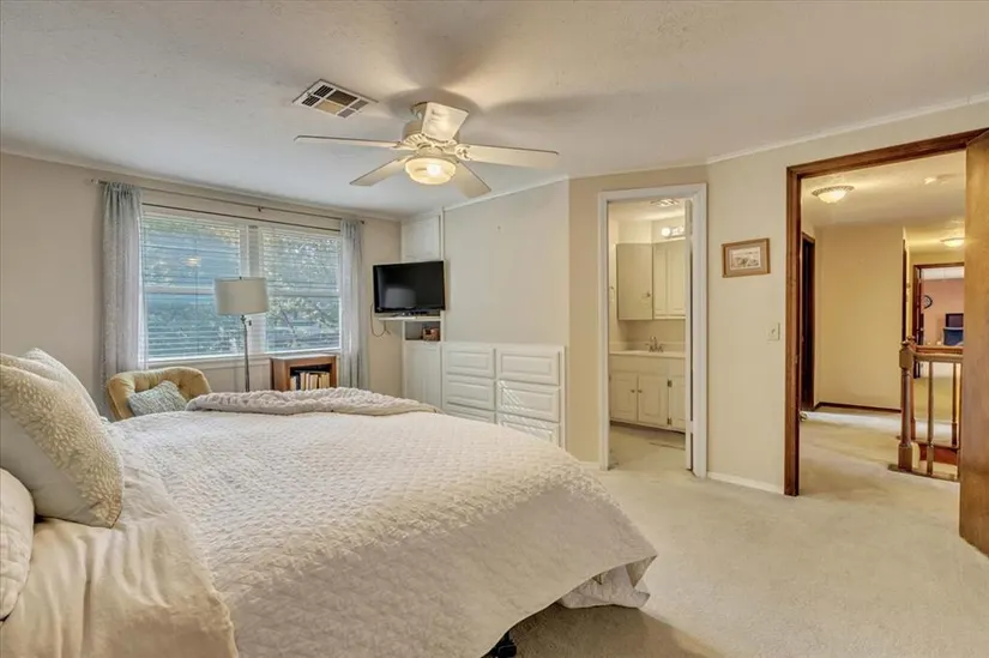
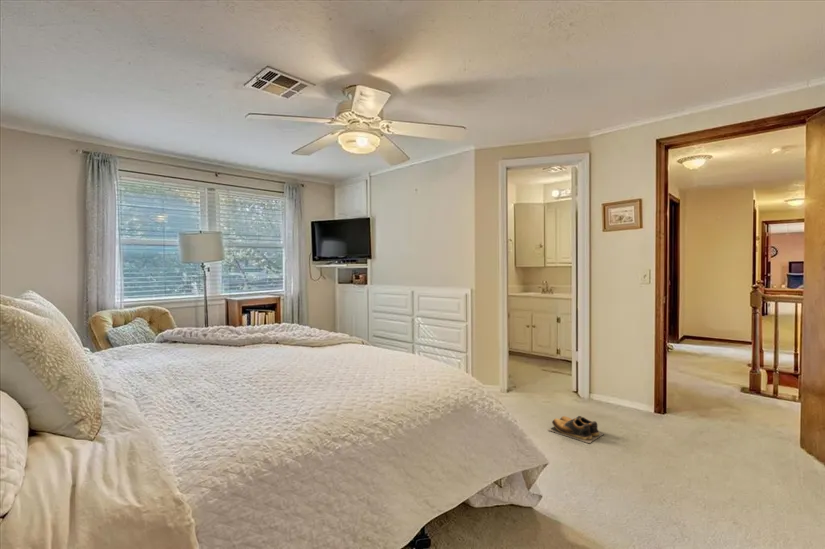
+ shoes (575, 424)
